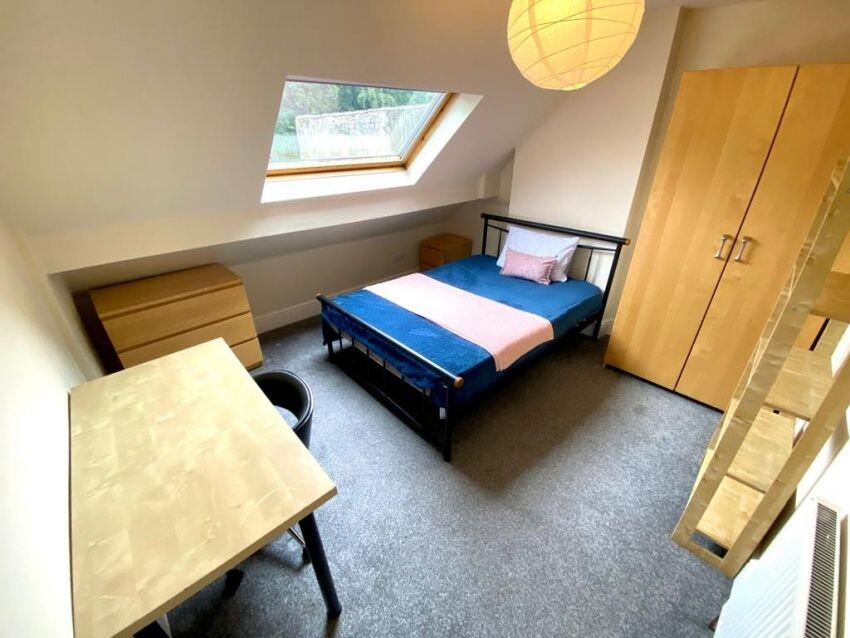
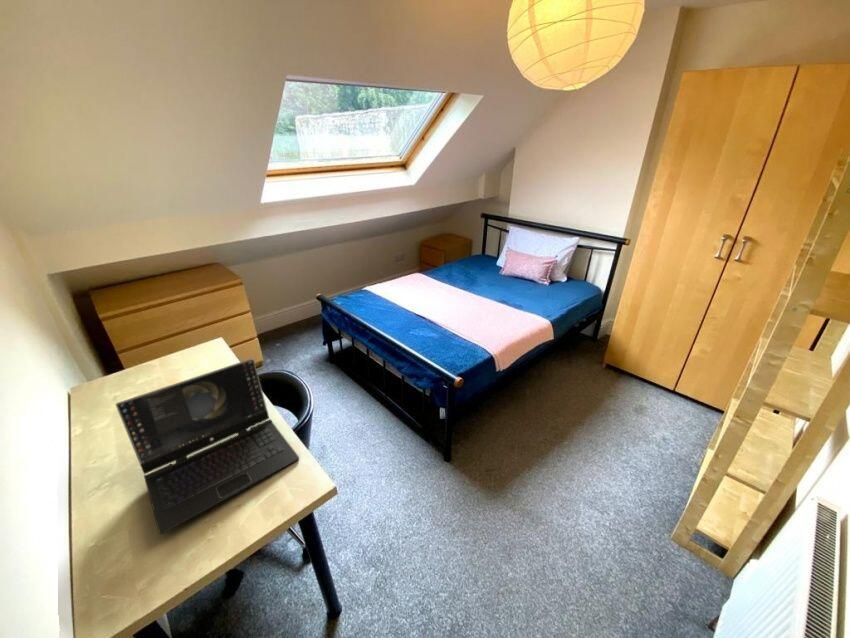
+ laptop (214, 434)
